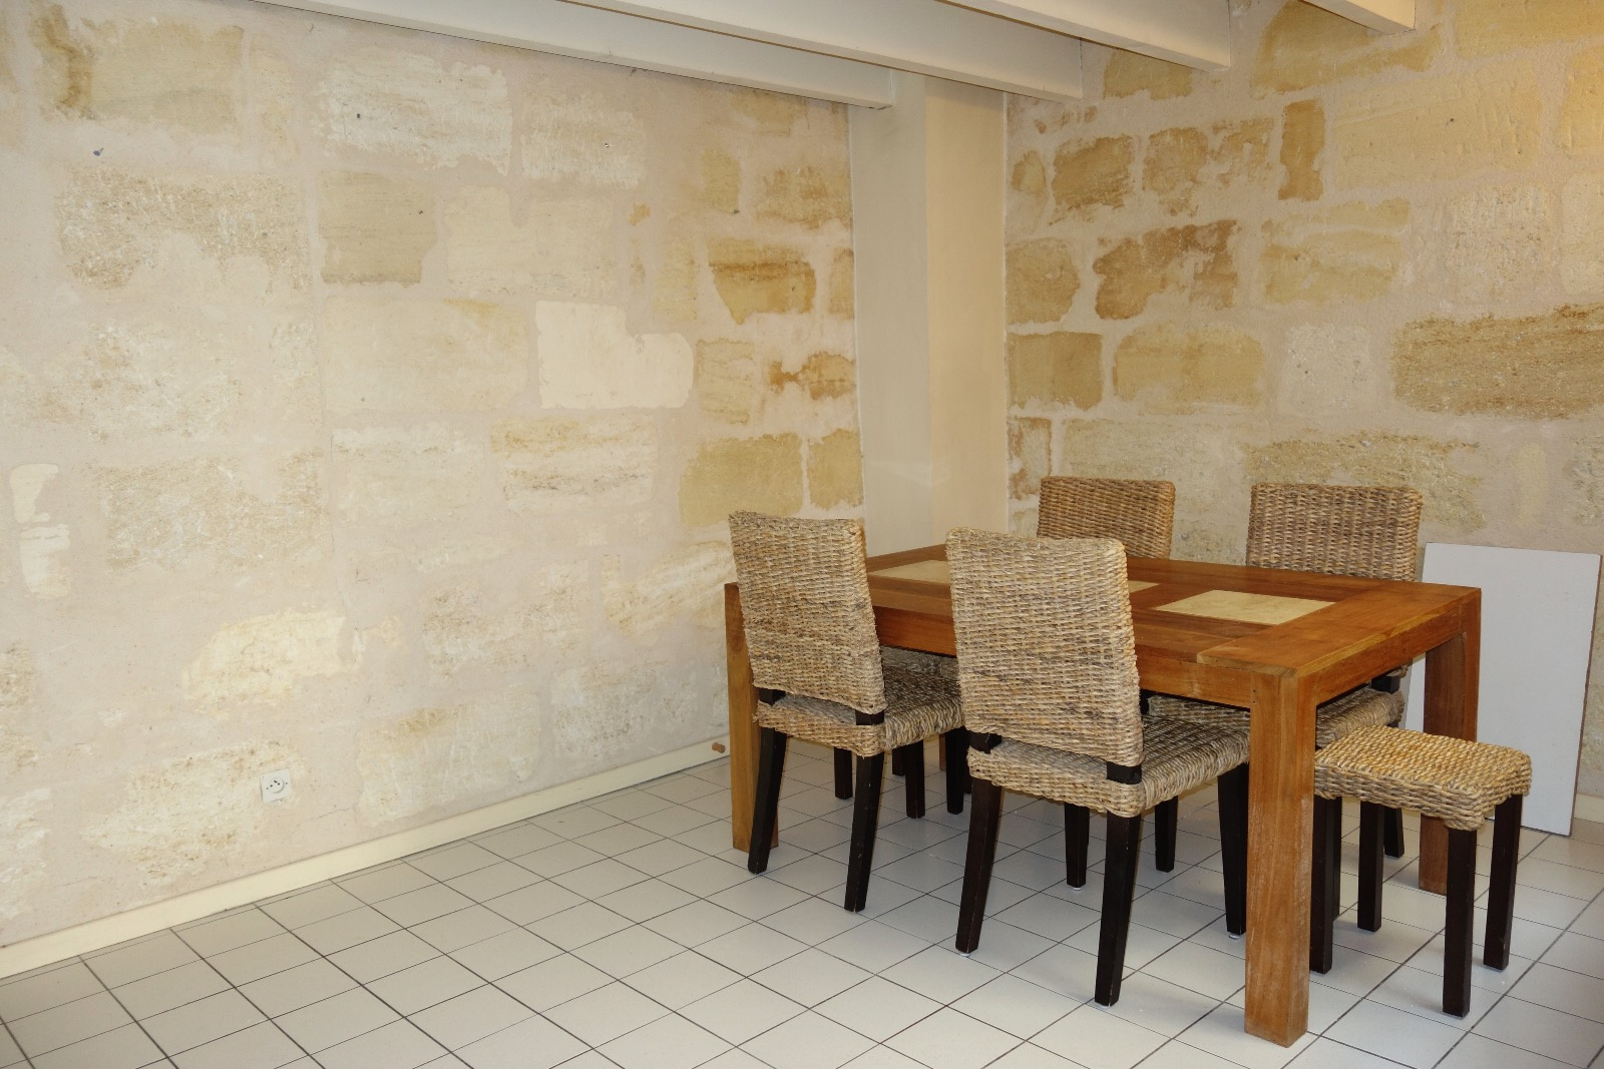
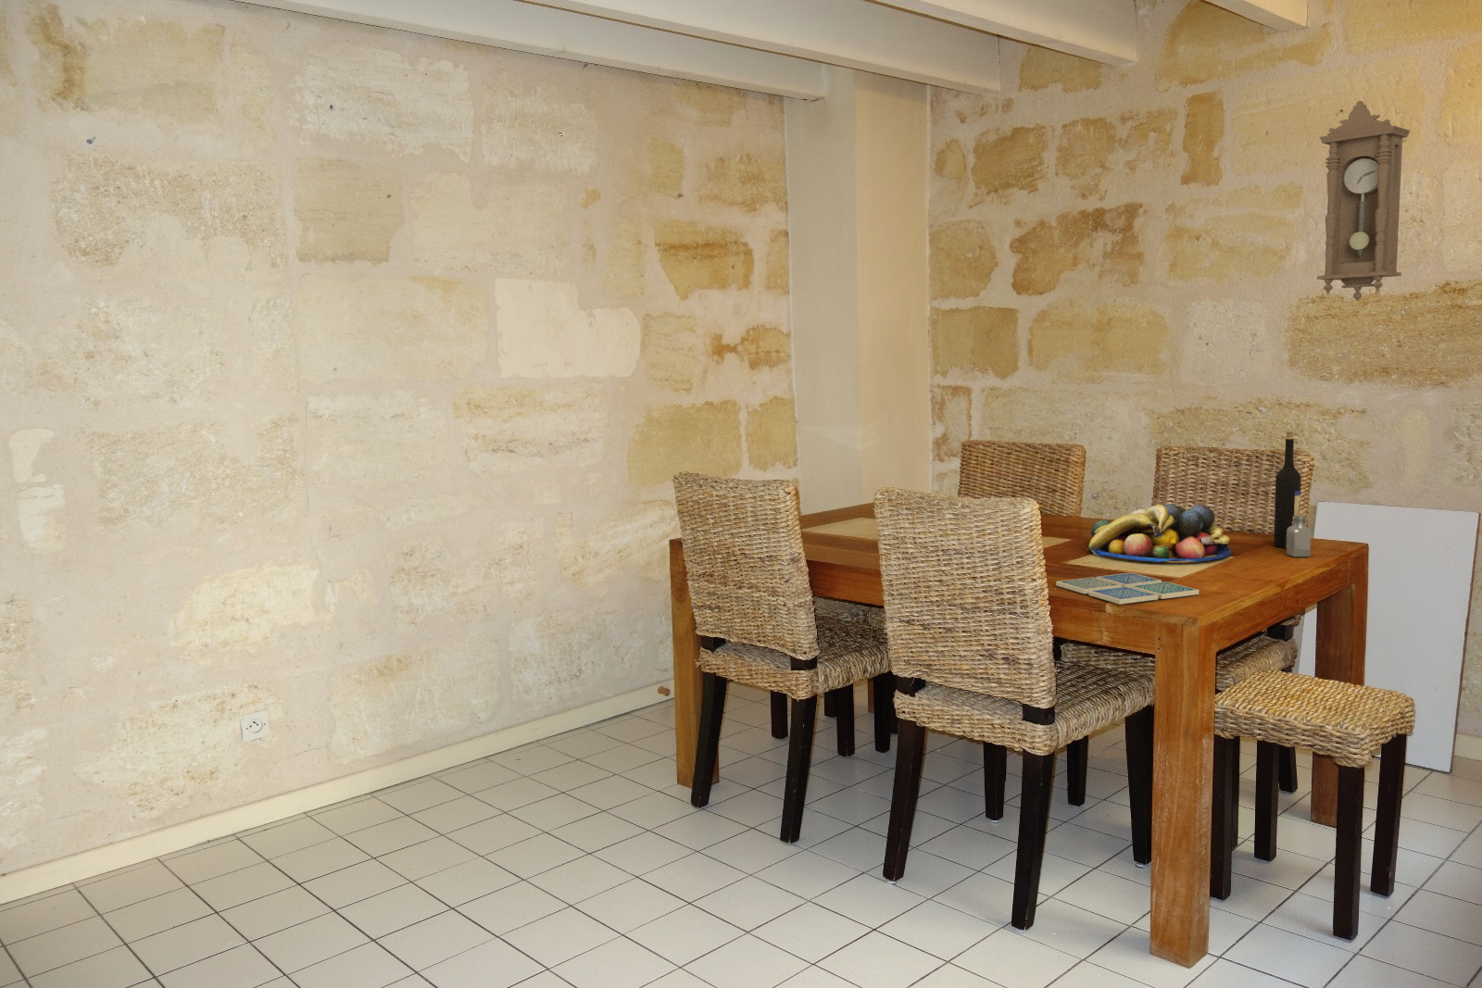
+ wine bottle (1288, 488)
+ saltshaker (1299, 535)
+ fruit bowl (1159, 527)
+ pendulum clock (1362, 203)
+ drink coaster (1126, 587)
